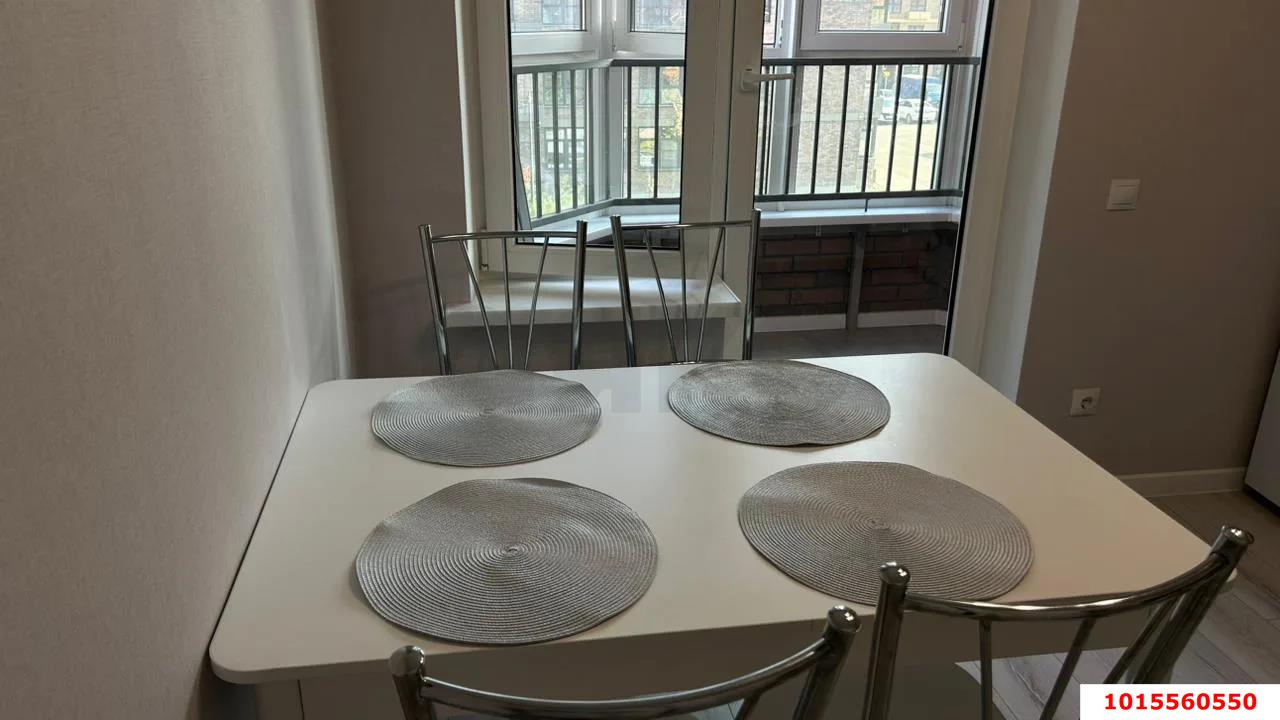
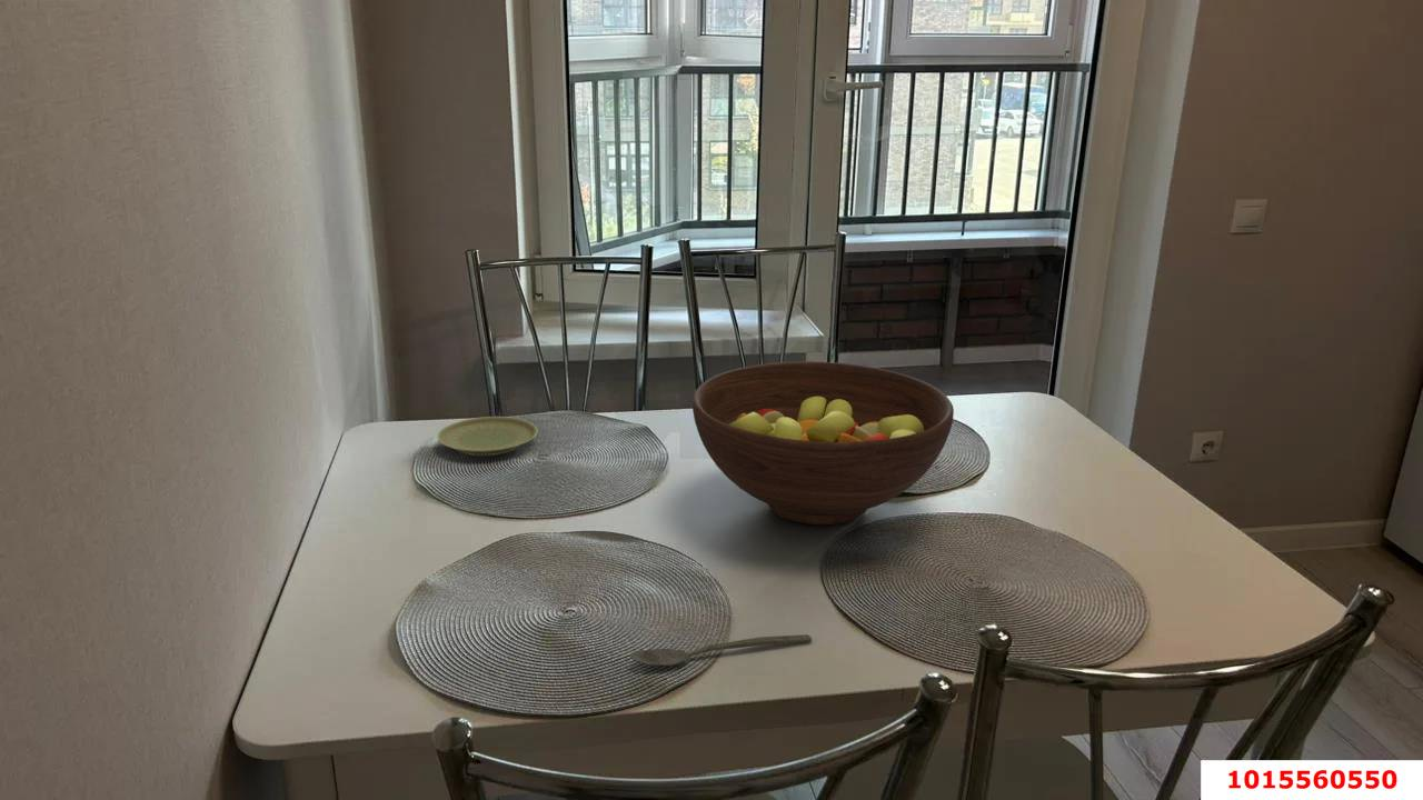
+ fruit bowl (818, 453)
+ spoon (723, 647)
+ plate (488, 438)
